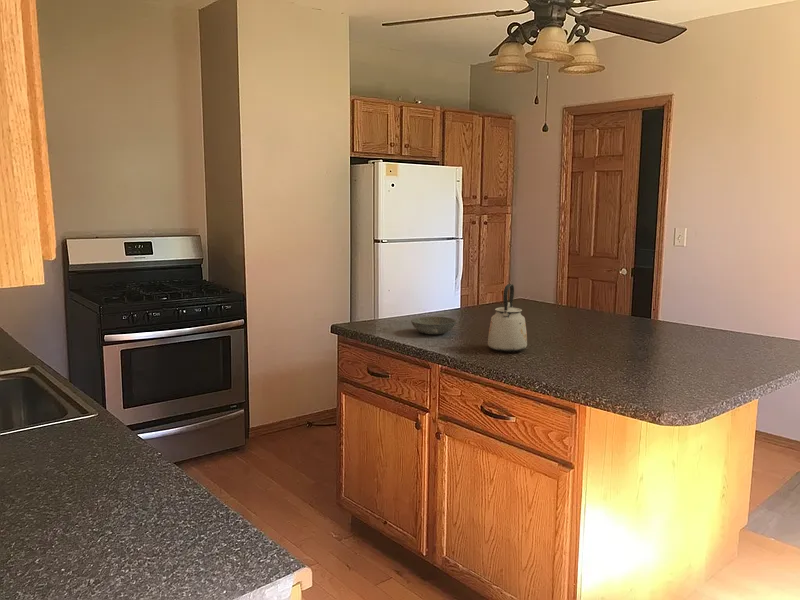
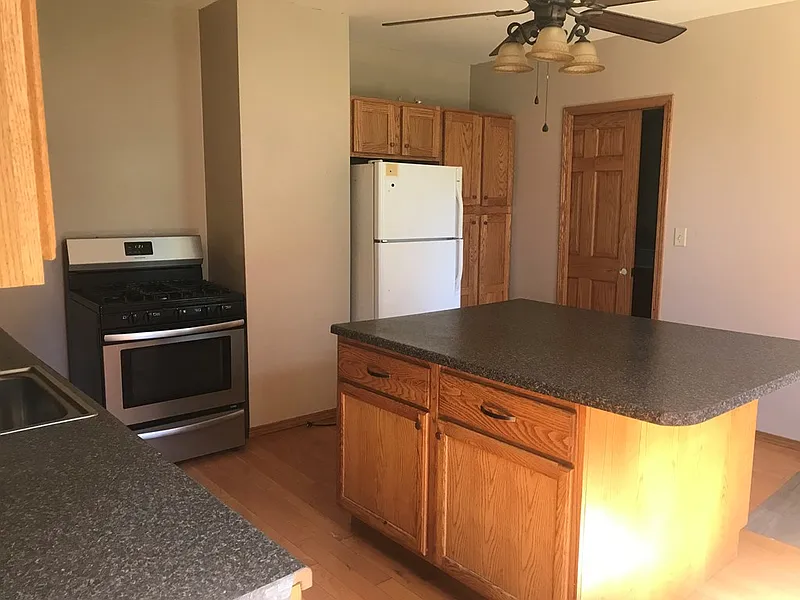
- bowl (433, 326)
- kettle (509, 316)
